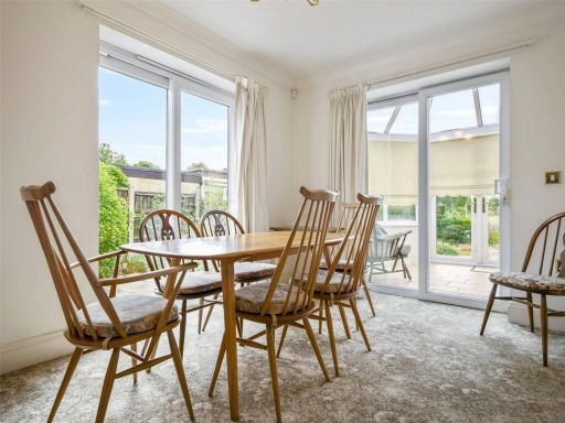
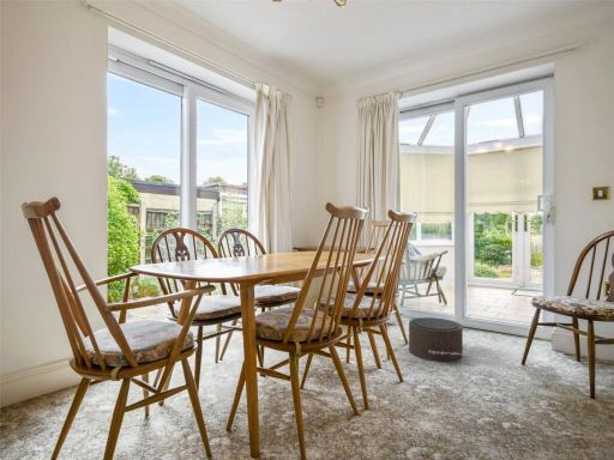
+ pouf (439, 338)
